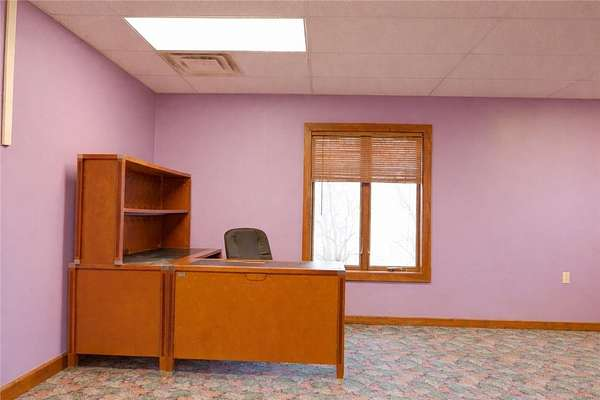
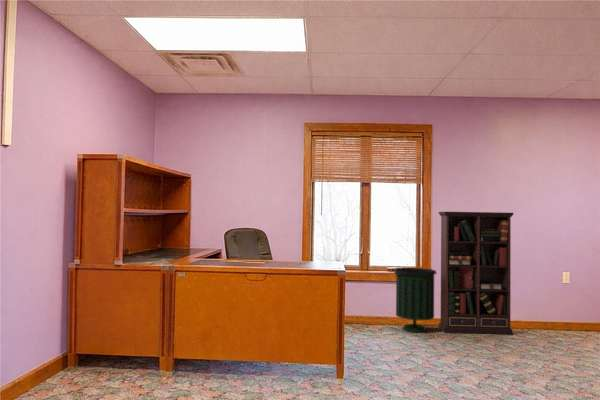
+ bookcase (475, 271)
+ trash can (415, 299)
